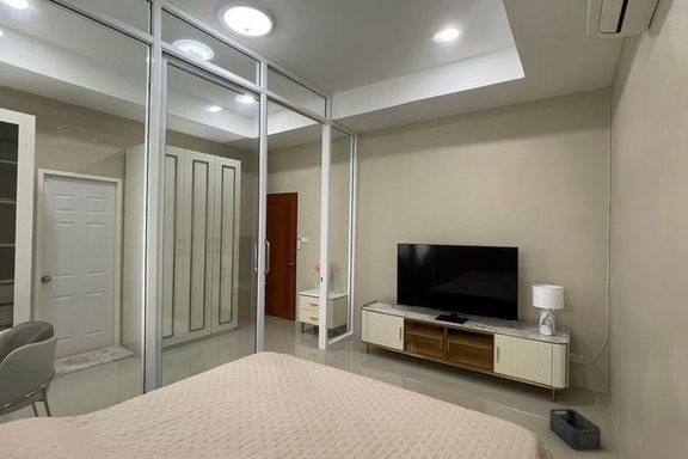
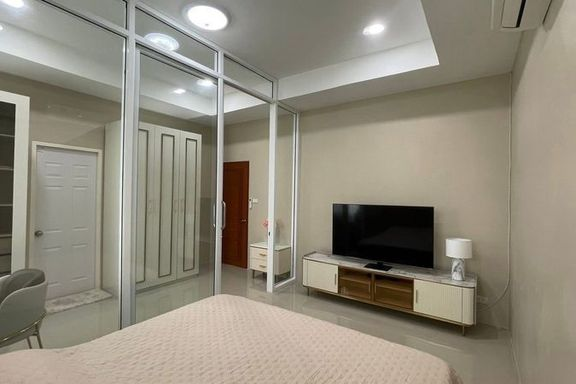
- storage bin (573, 428)
